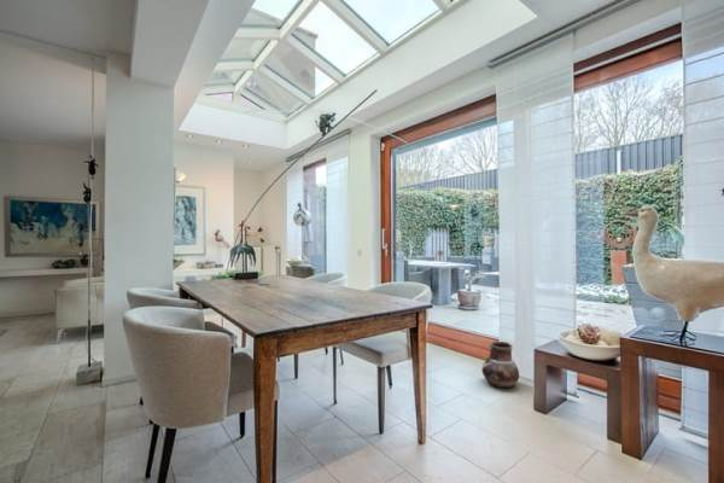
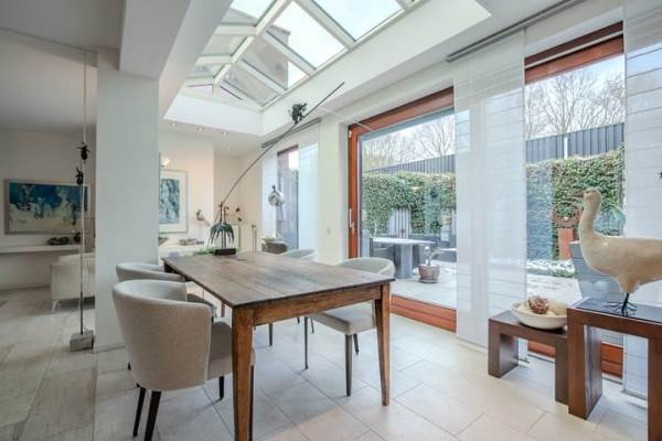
- ceramic pot (500, 363)
